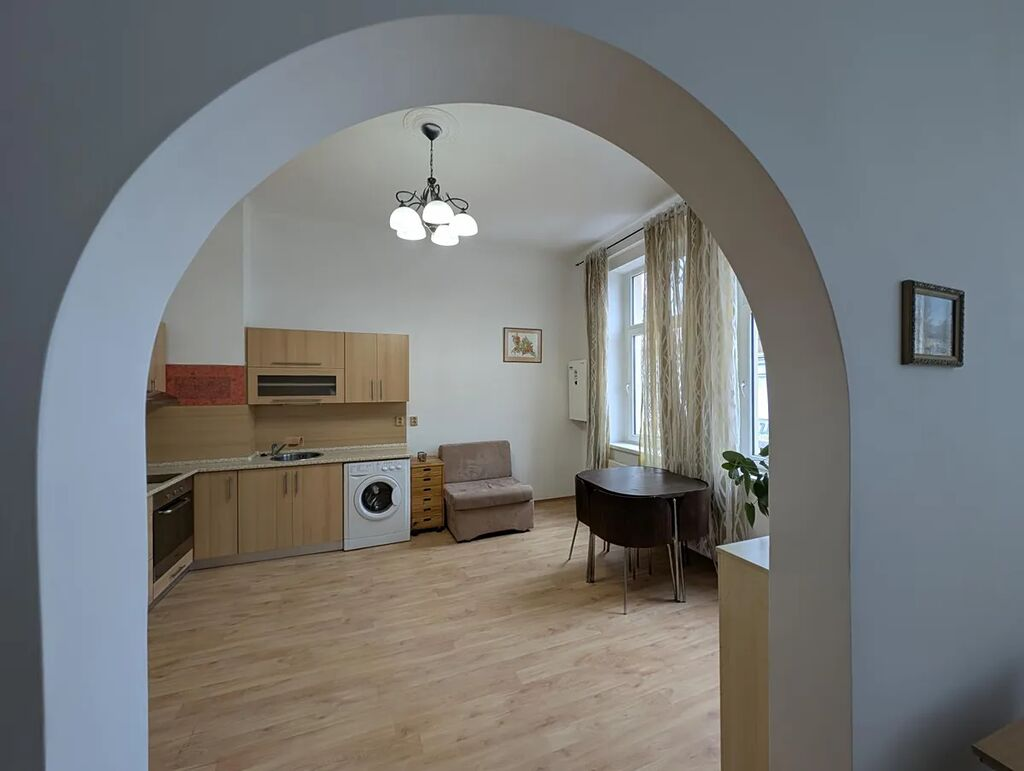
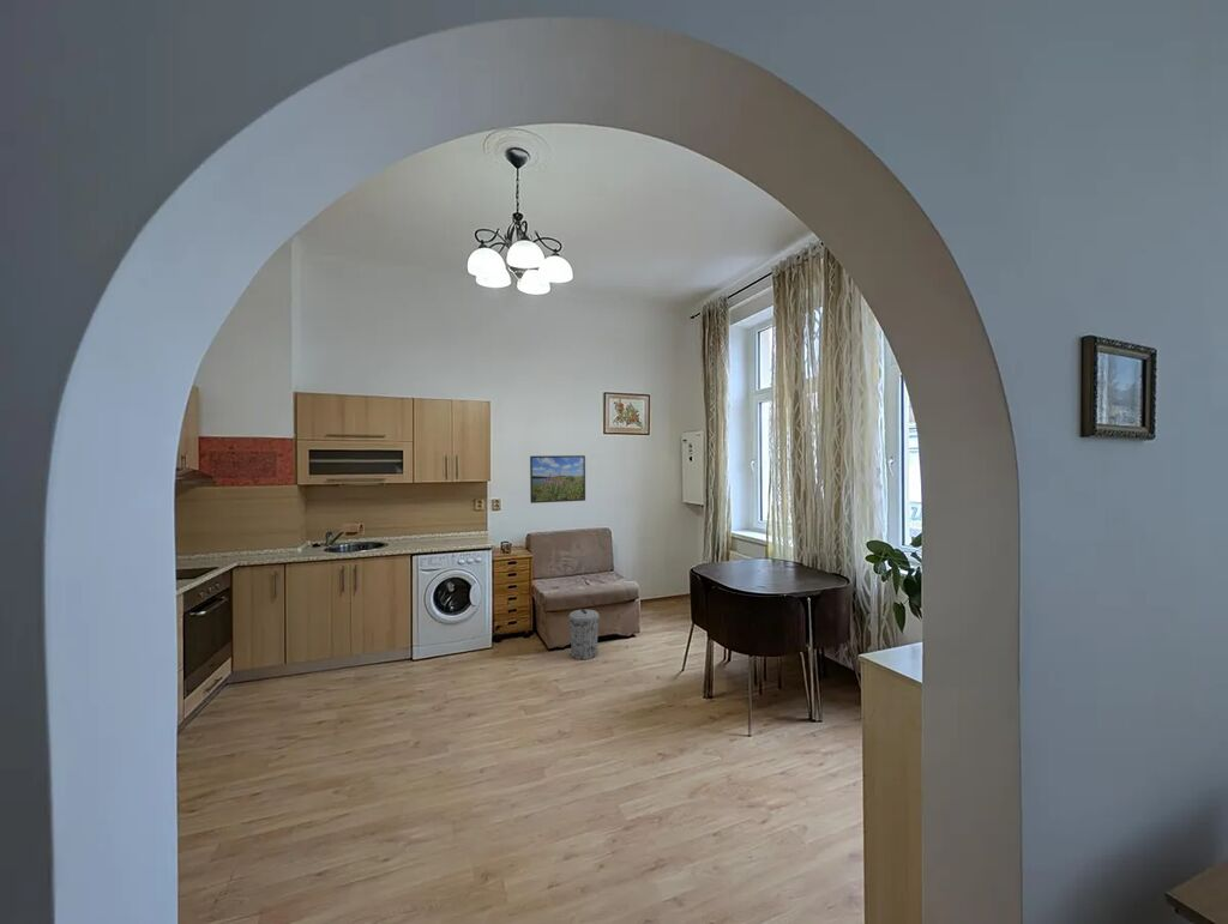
+ trash can (584, 632)
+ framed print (558, 478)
